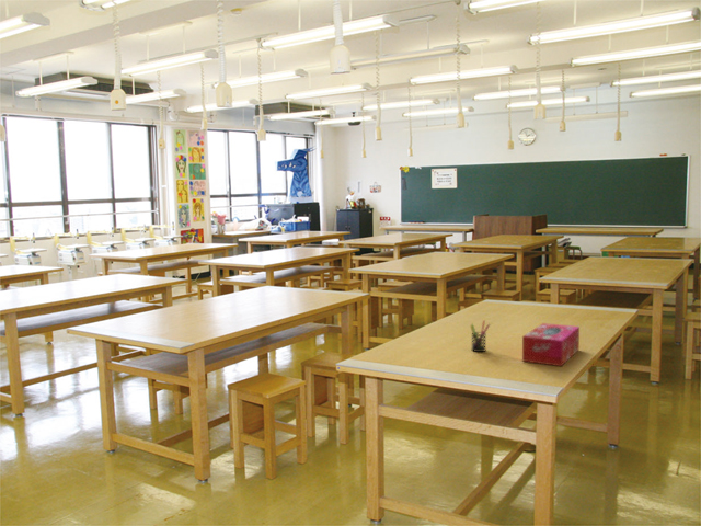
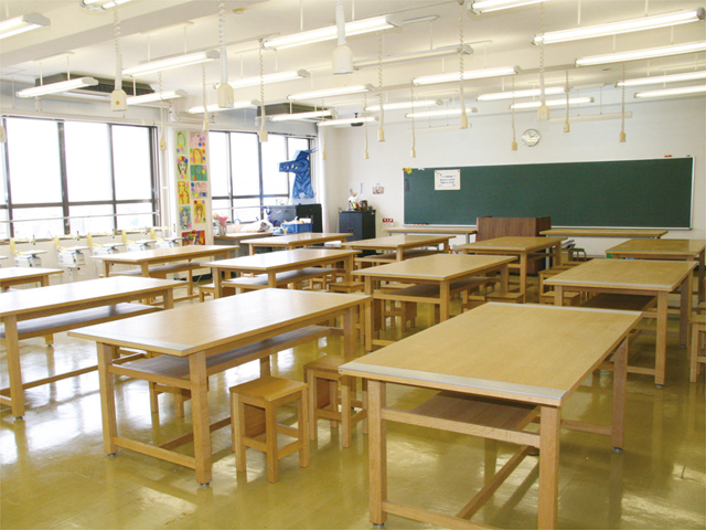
- tissue box (551, 343)
- pen holder (478, 334)
